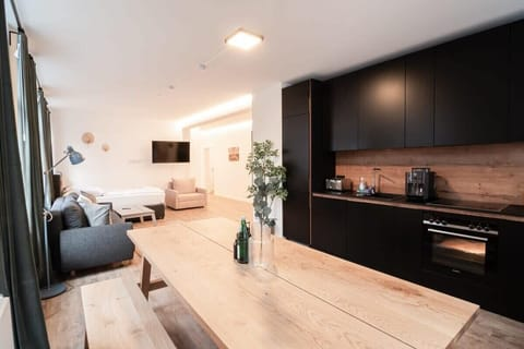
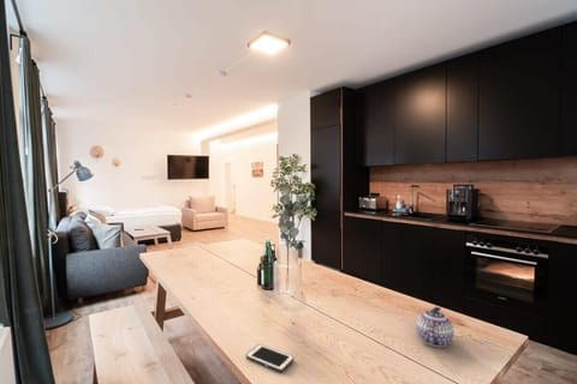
+ cell phone (269, 356)
+ teapot (434, 324)
